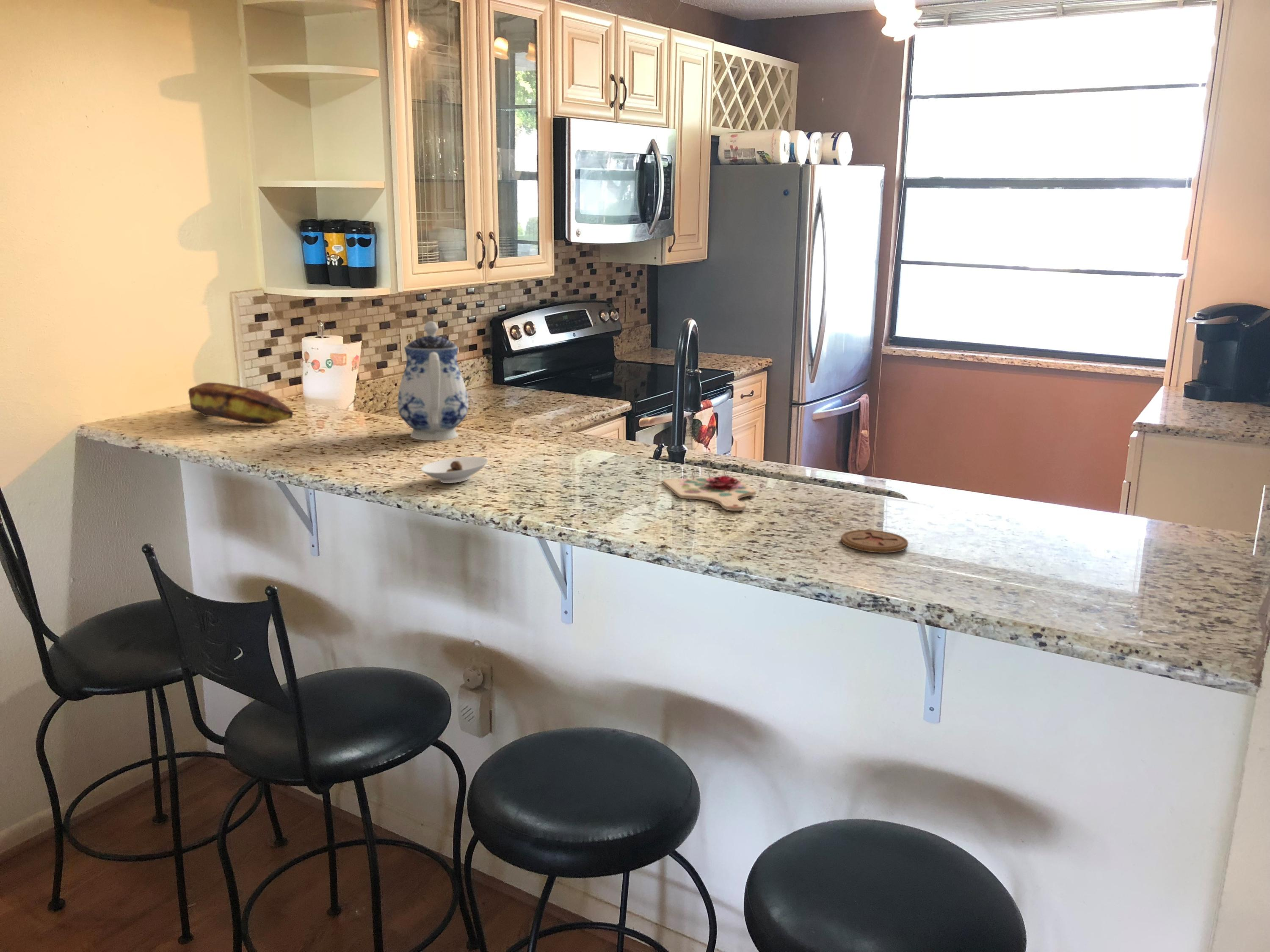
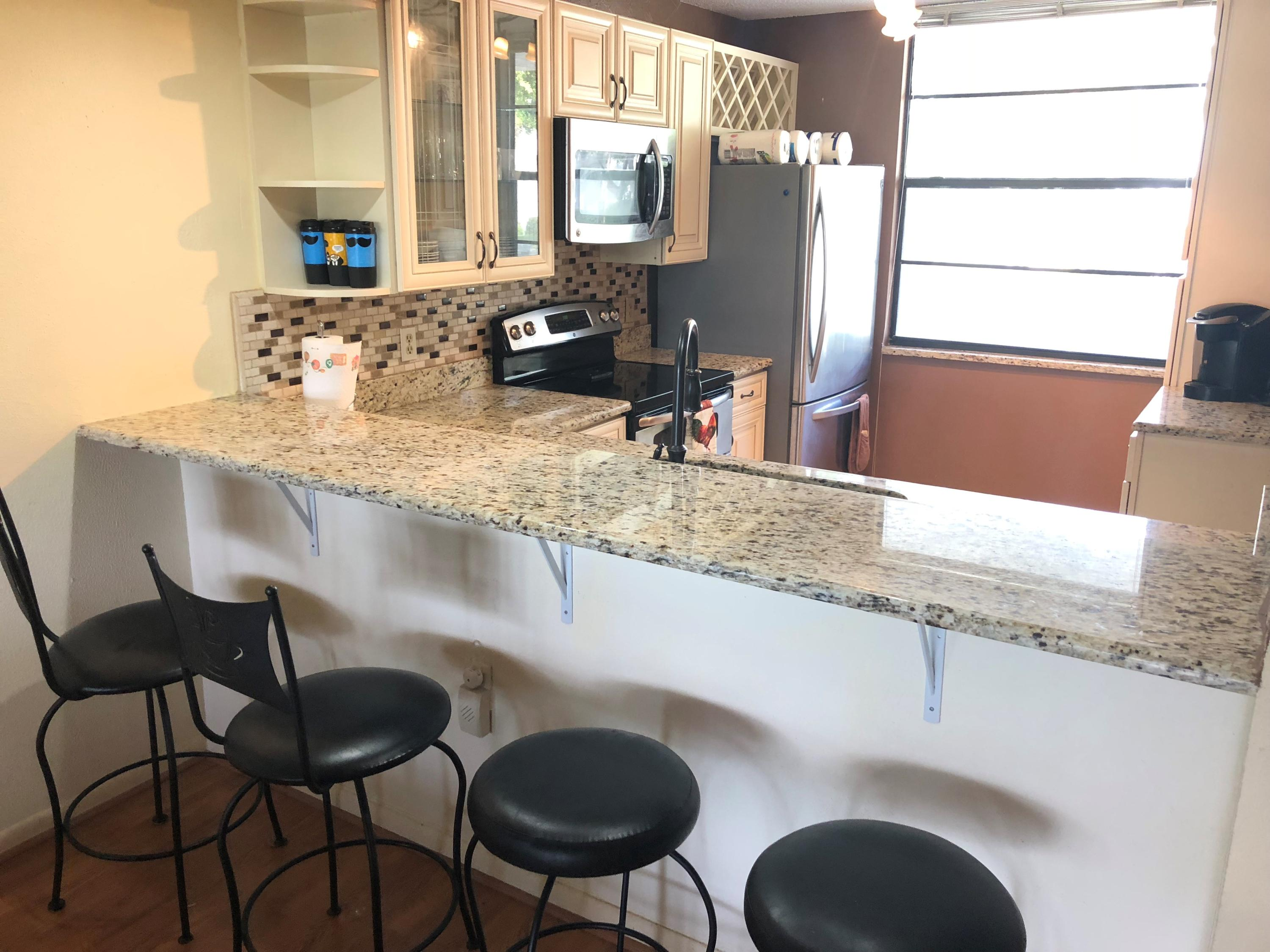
- teapot (432, 380)
- coaster (874, 541)
- banana (238, 398)
- cutting board (717, 488)
- saucer (455, 470)
